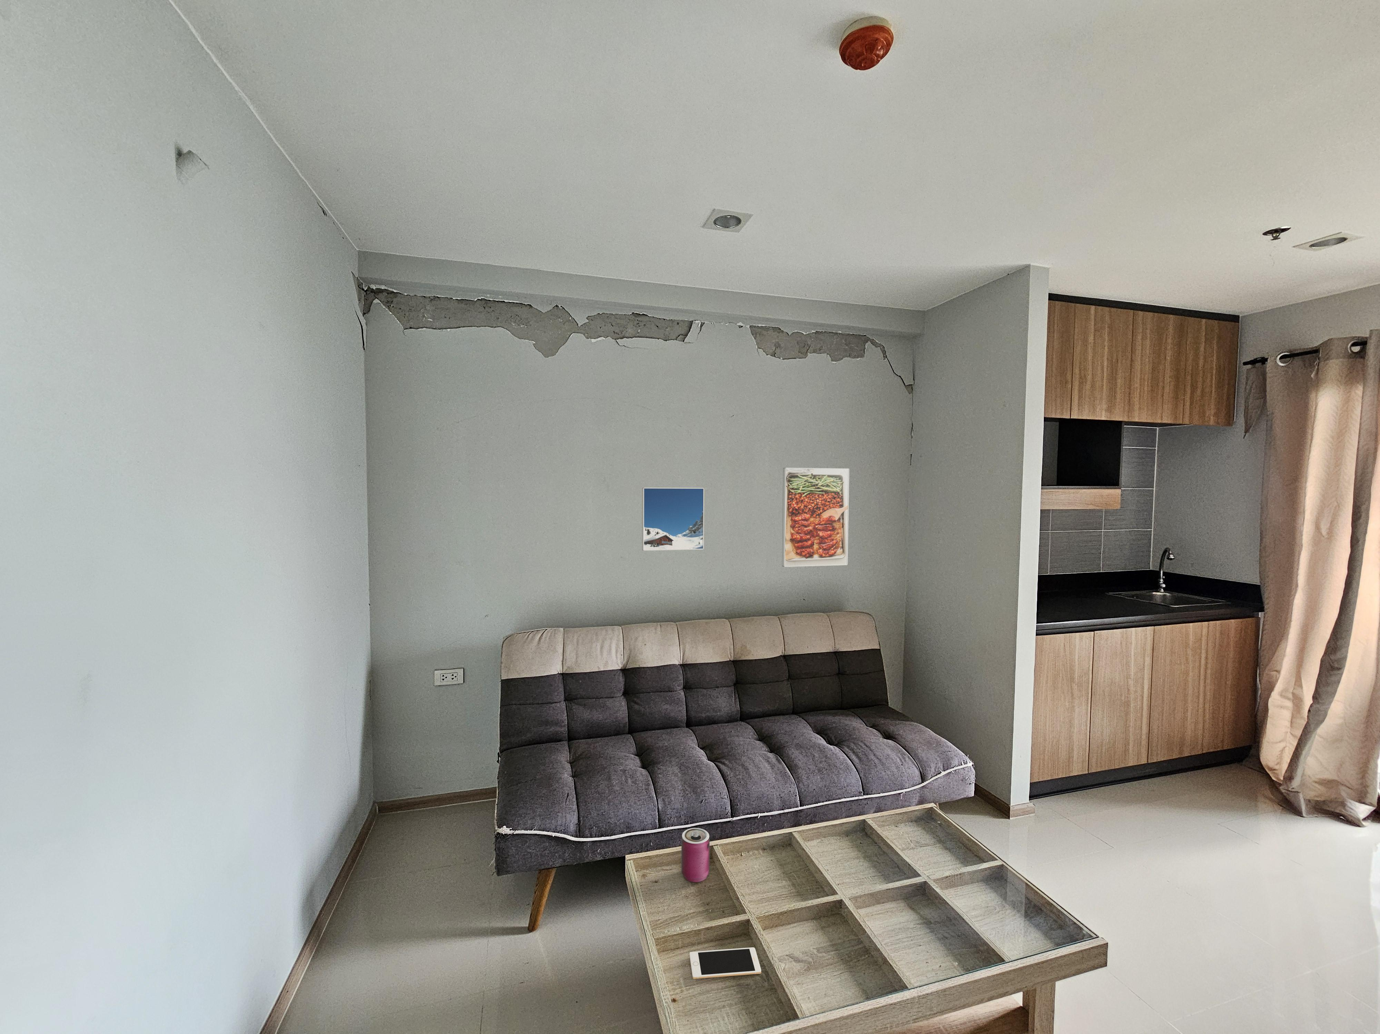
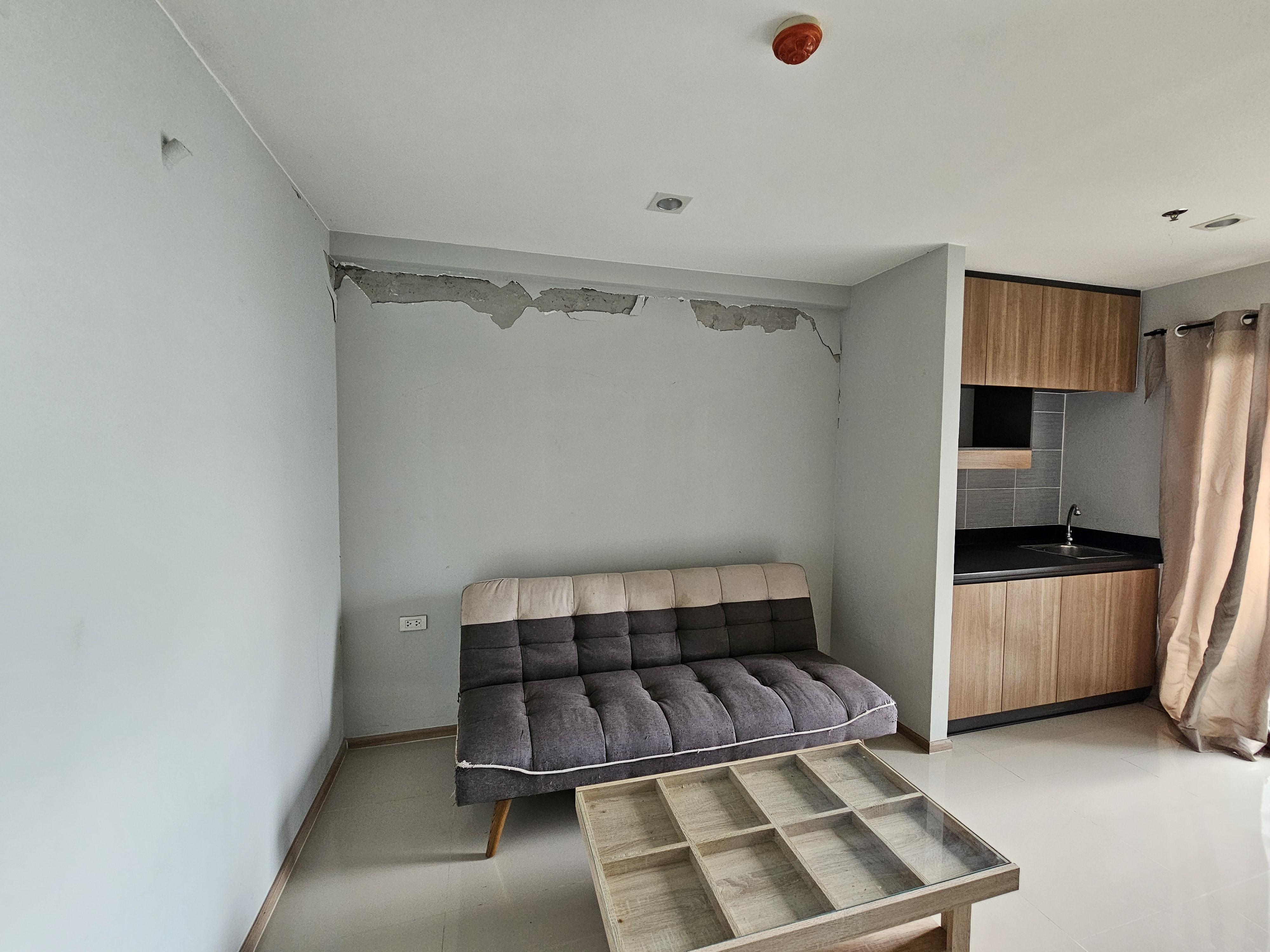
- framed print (816, 517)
- cell phone (725, 962)
- can (695, 855)
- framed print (673, 519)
